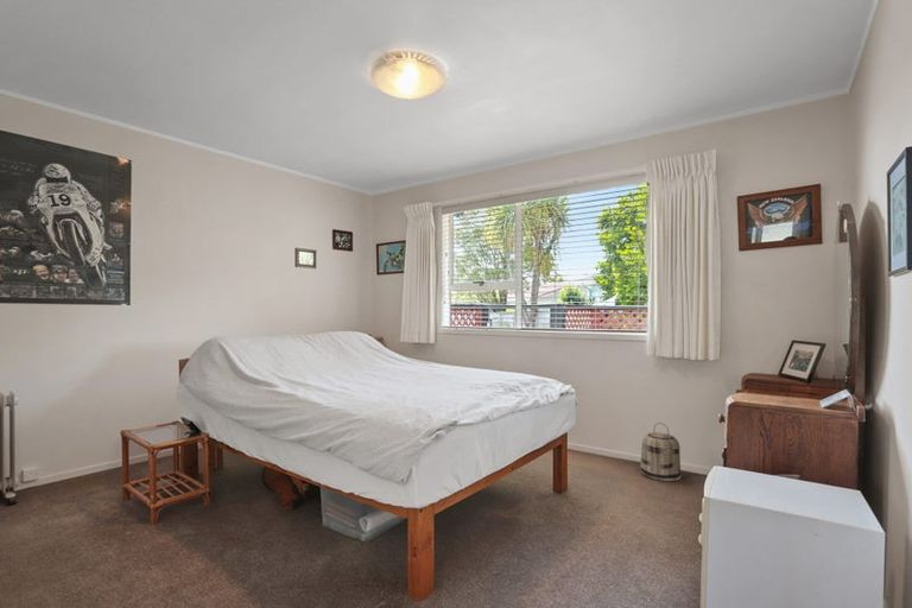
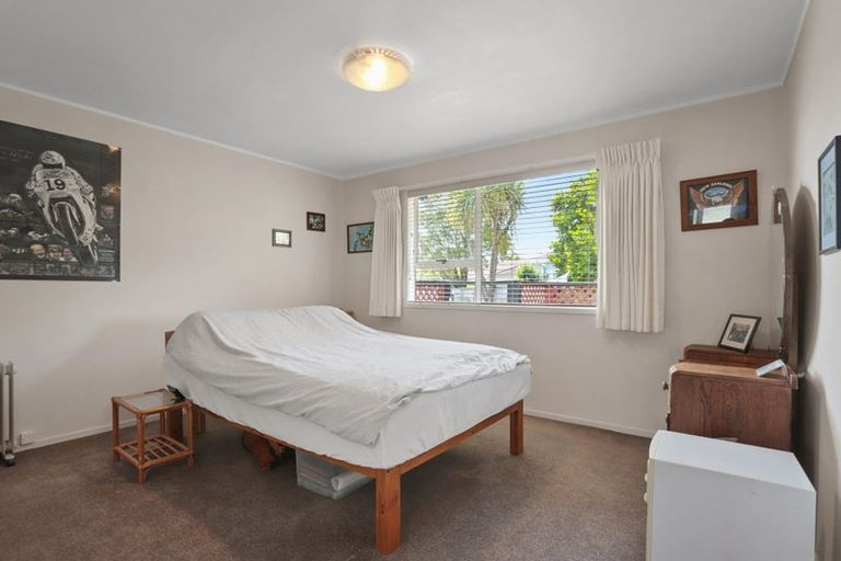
- basket (660, 448)
